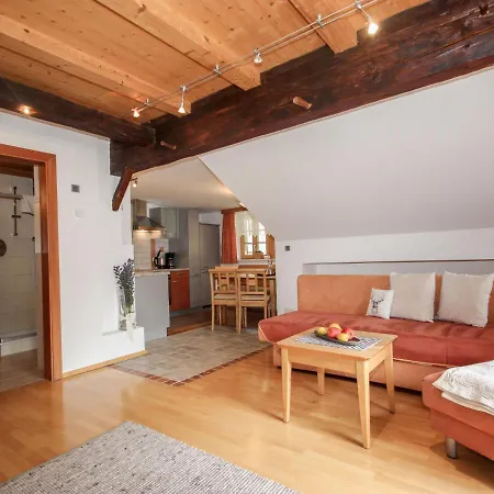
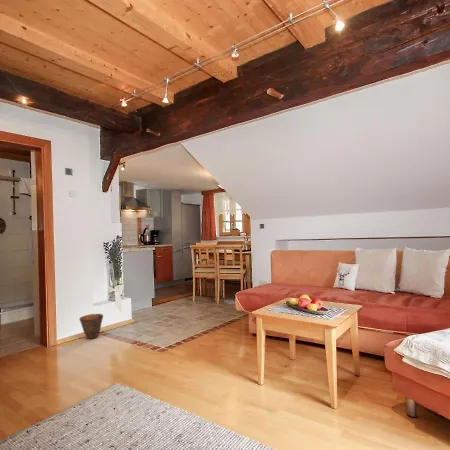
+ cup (91, 326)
